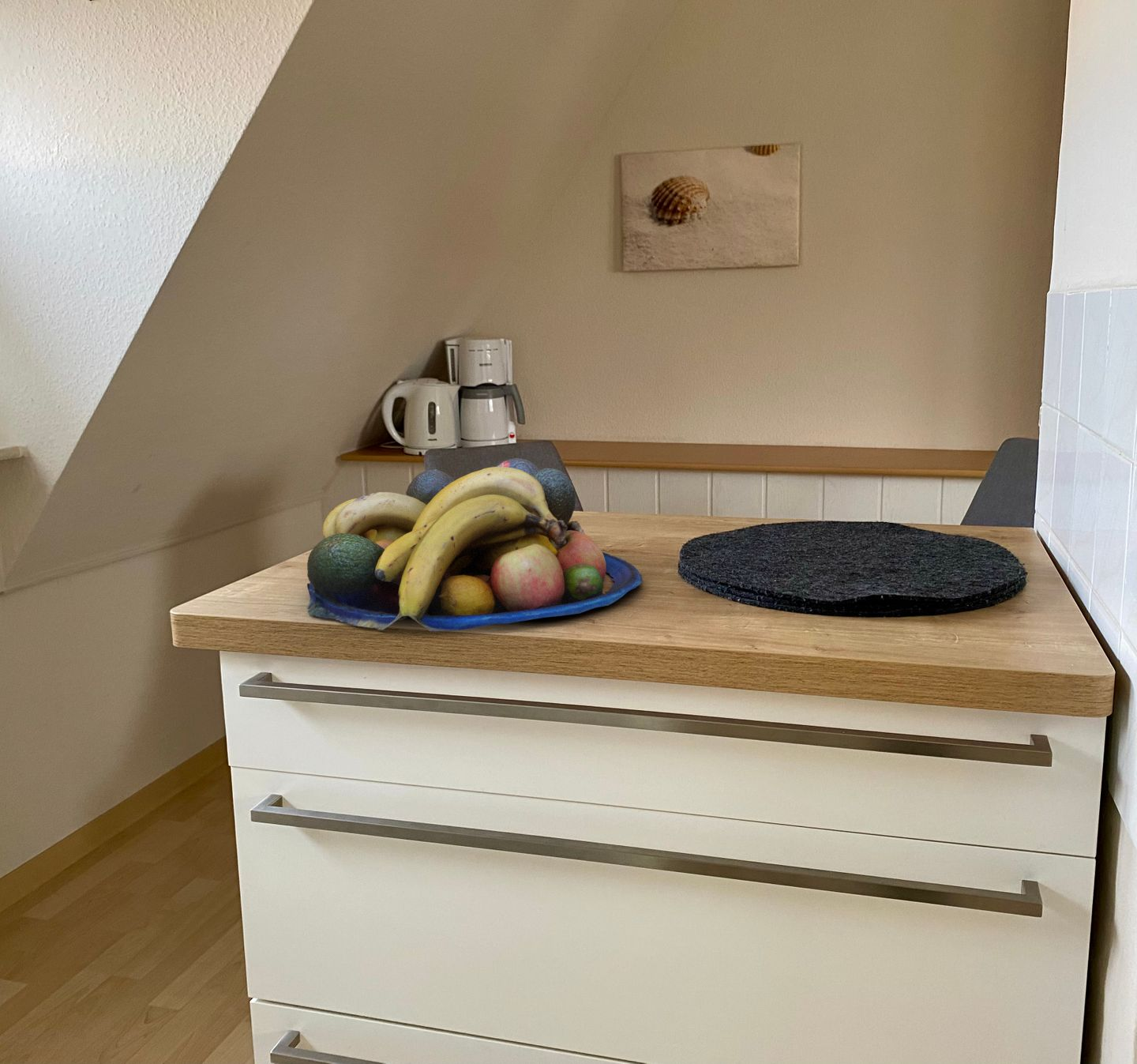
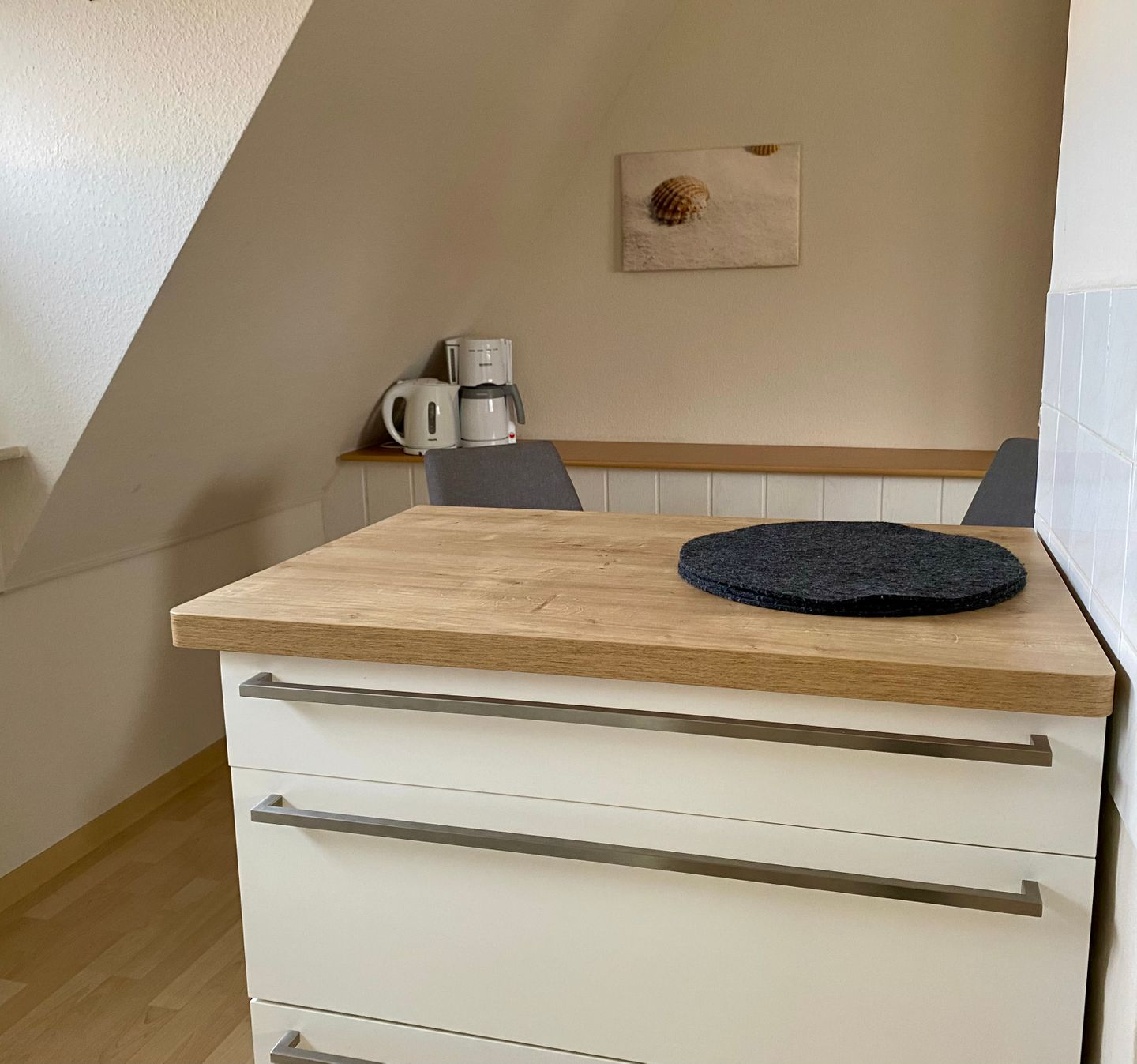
- fruit bowl (475, 525)
